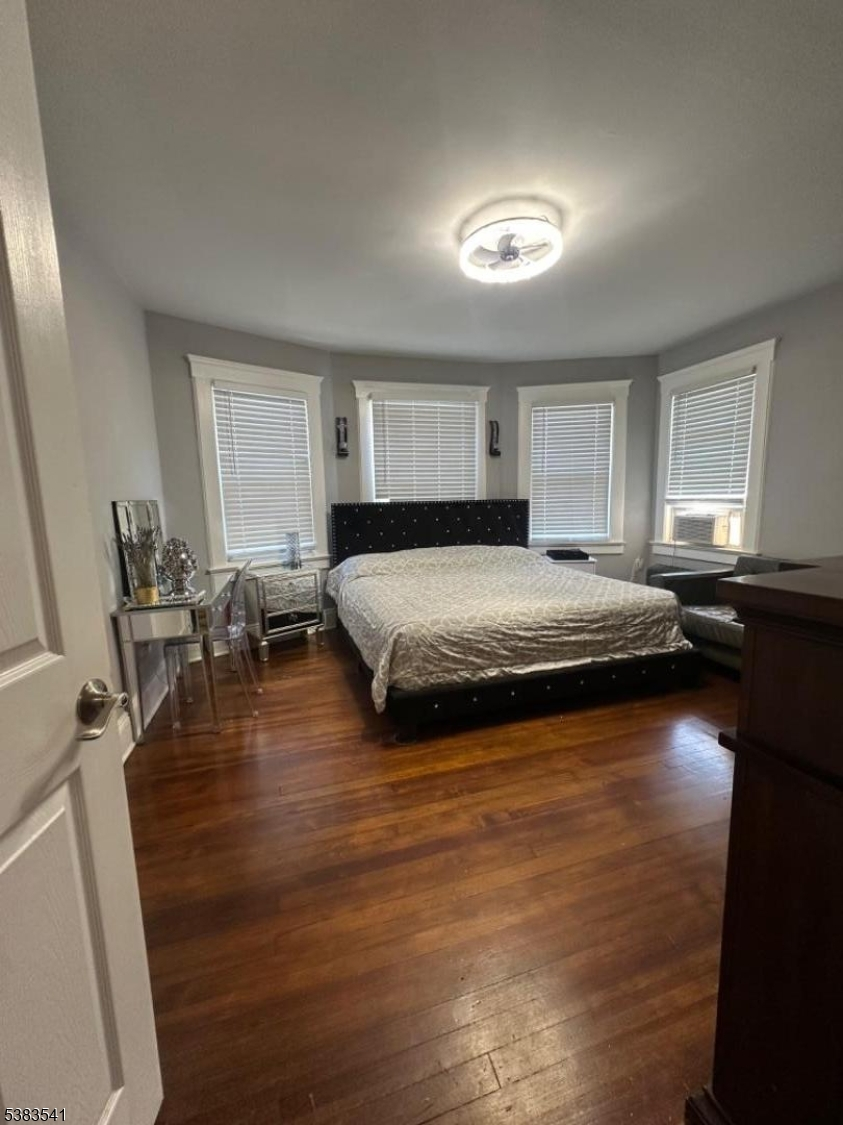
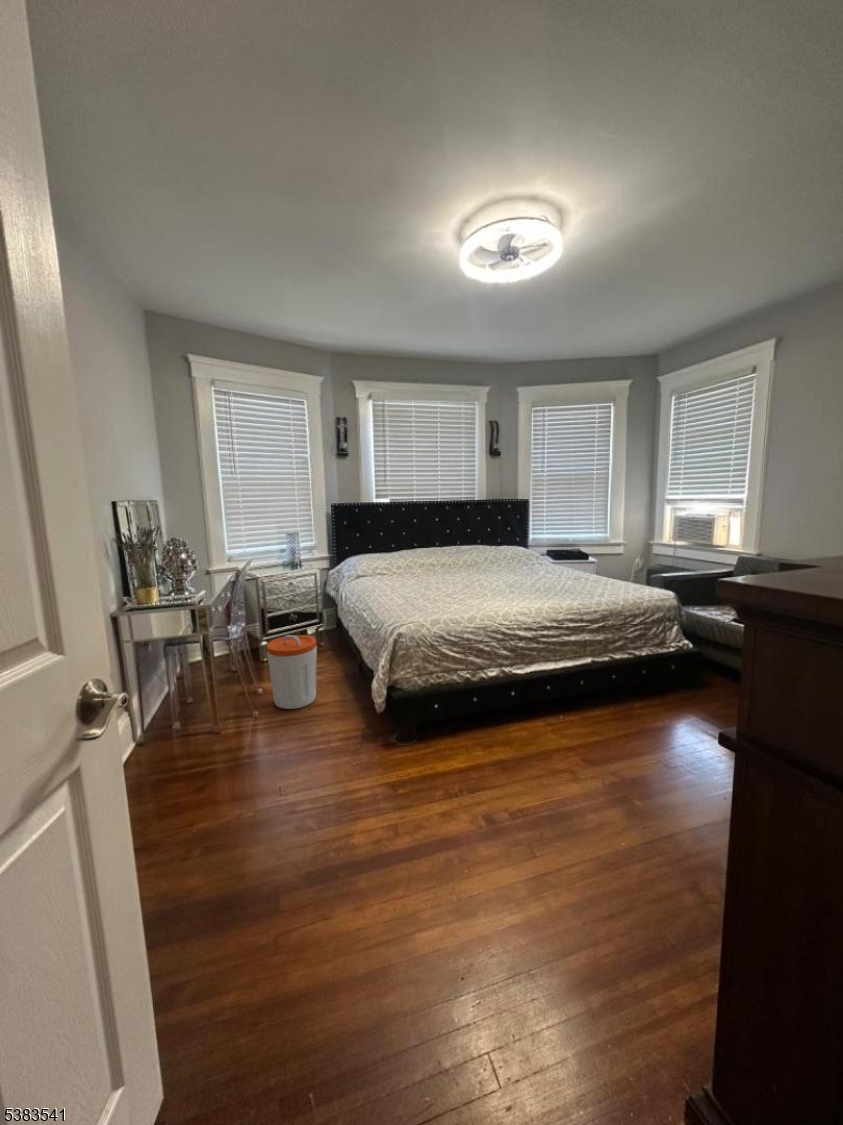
+ trash can (293, 668)
